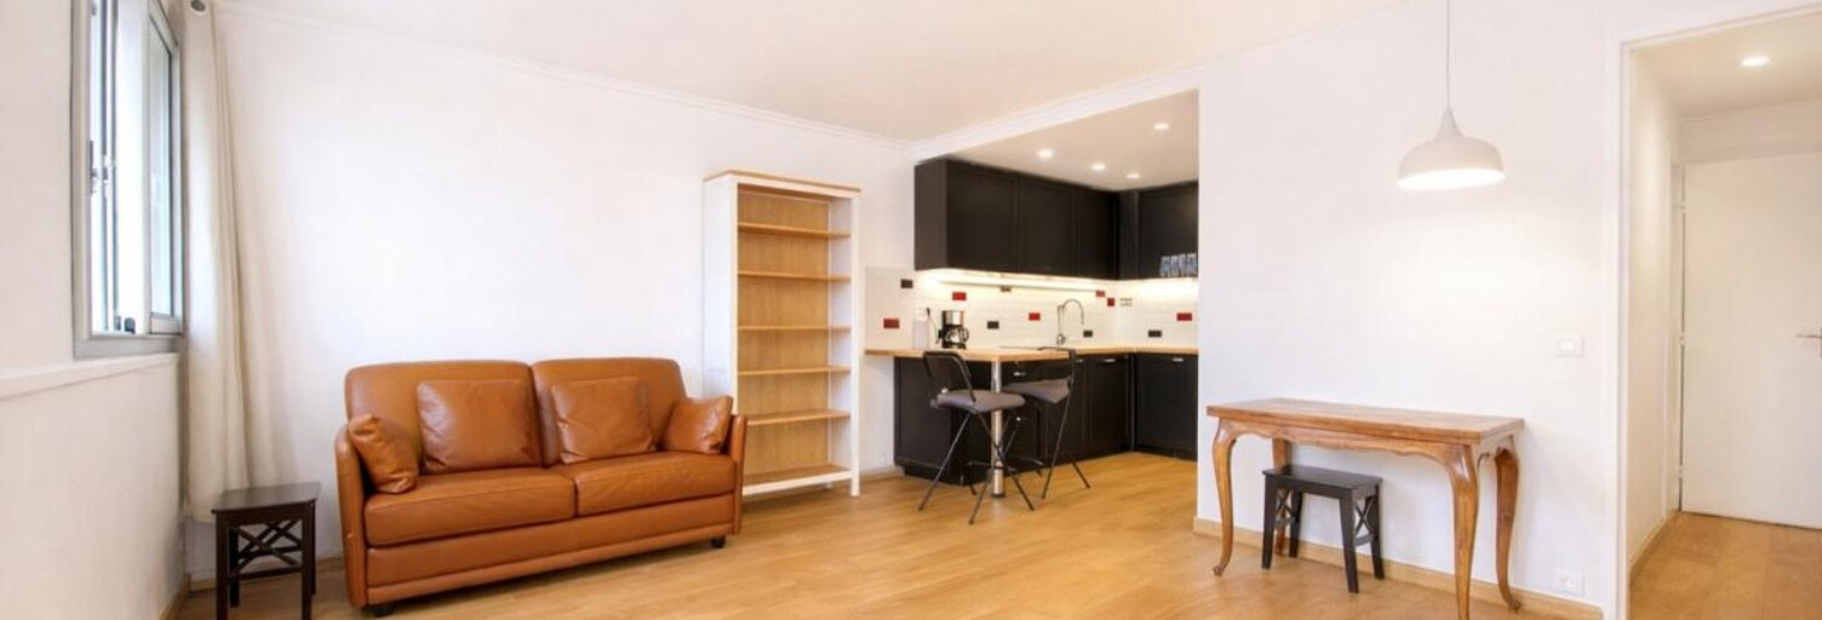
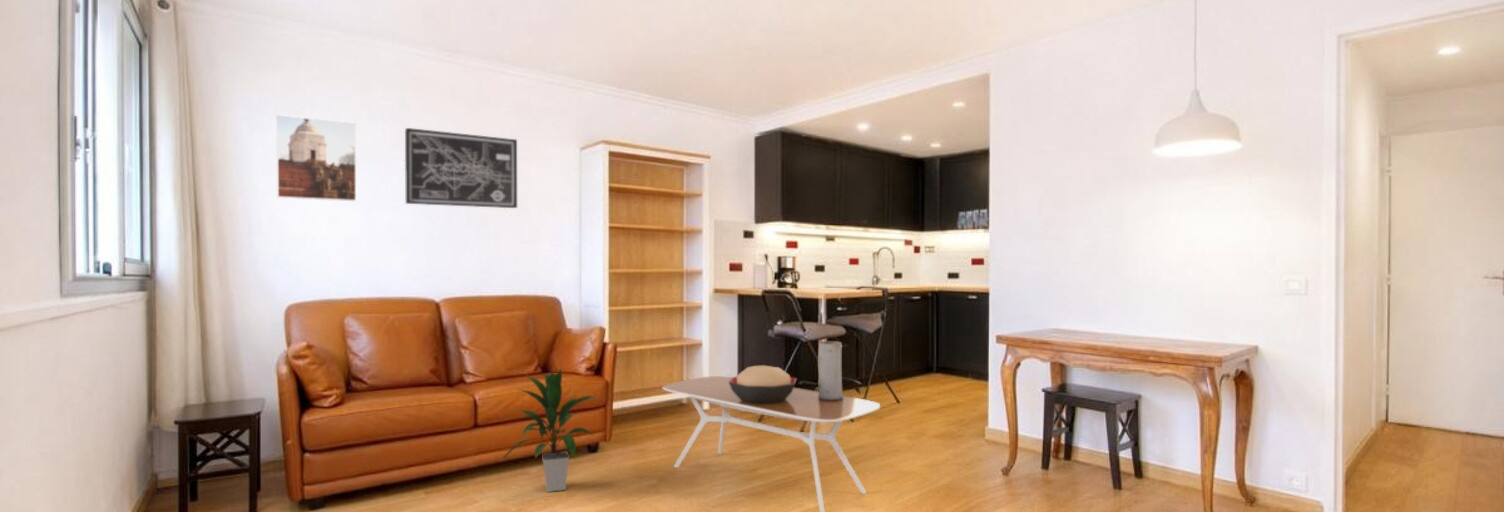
+ indoor plant (551, 427)
+ decorative bowl (763, 382)
+ wall art (463, 170)
+ vase (831, 369)
+ coffee table (766, 430)
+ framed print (317, 159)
